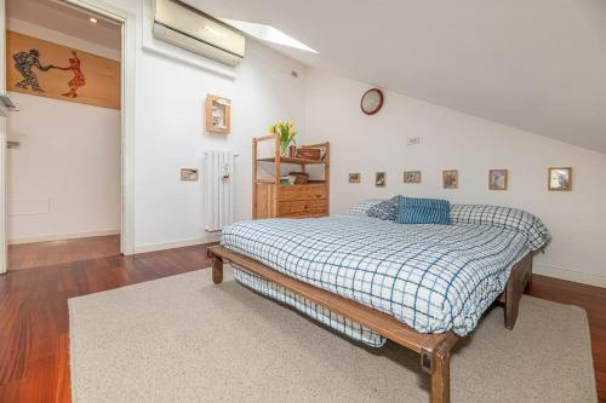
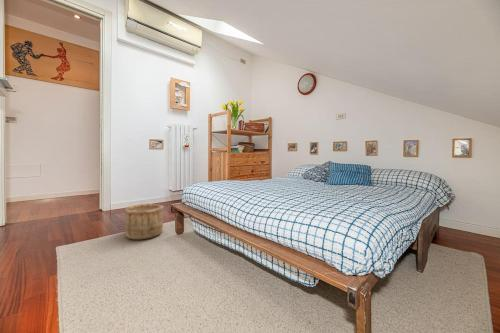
+ wooden bucket (144, 220)
